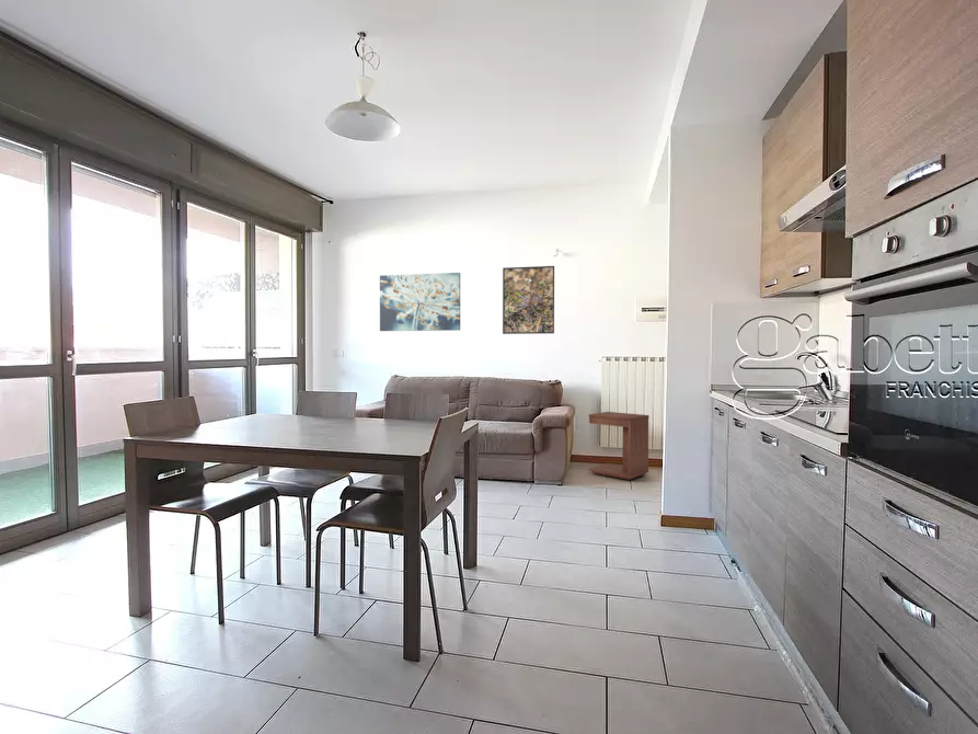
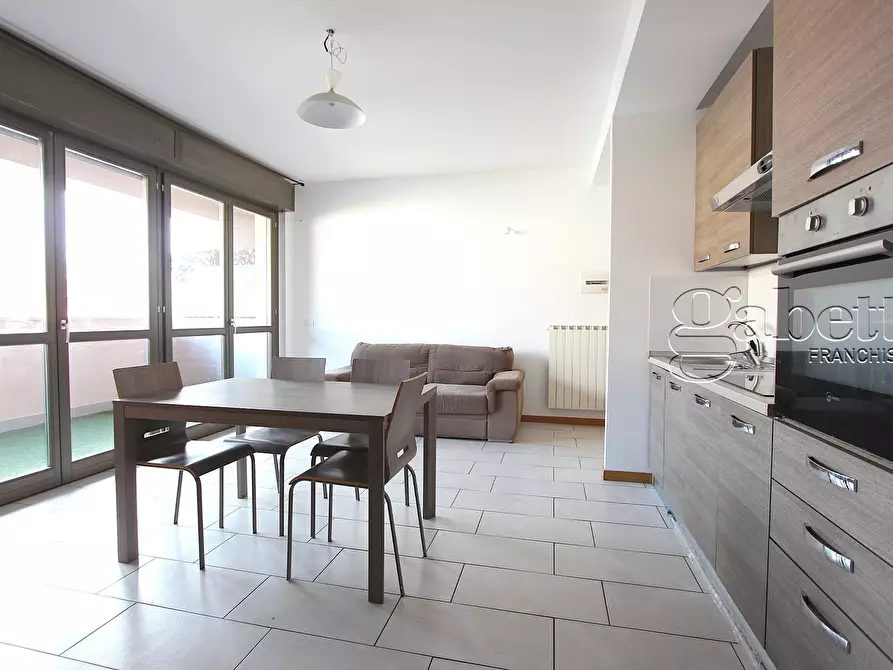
- side table (623, 445)
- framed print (528, 300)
- wall art (419, 302)
